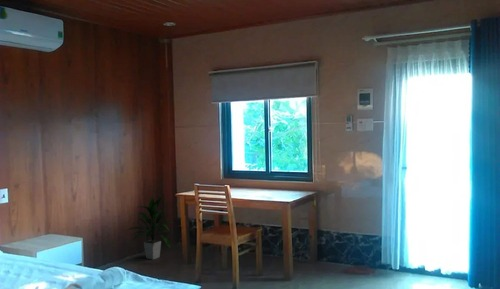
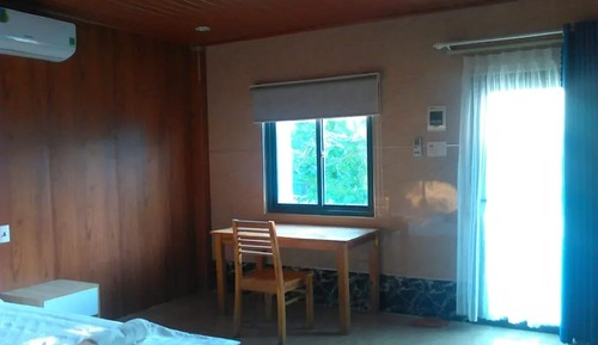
- indoor plant (152, 227)
